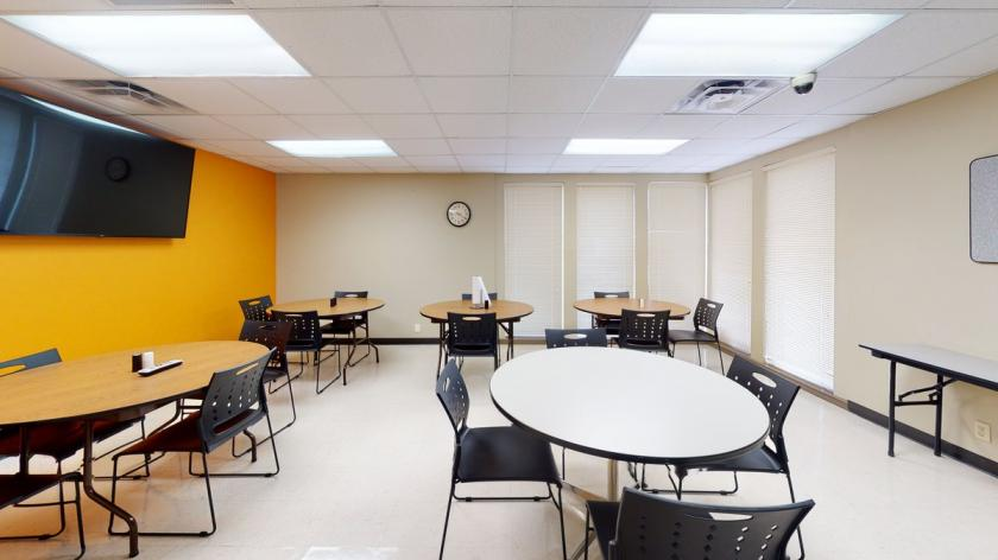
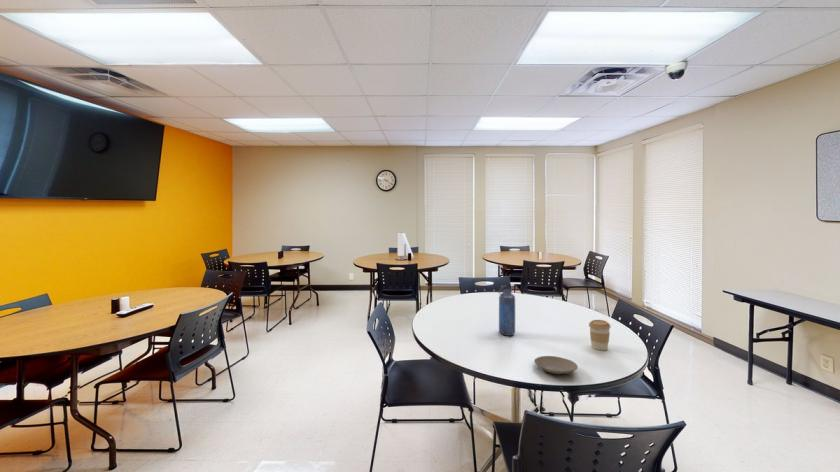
+ coffee cup (599, 334)
+ plate (555, 366)
+ water bottle (506, 307)
